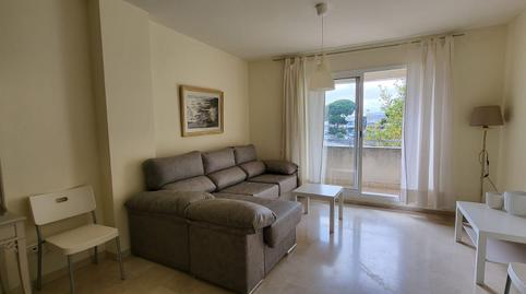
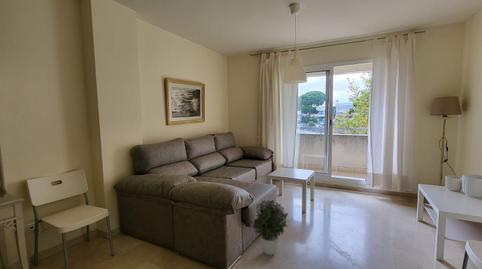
+ potted plant (269, 226)
